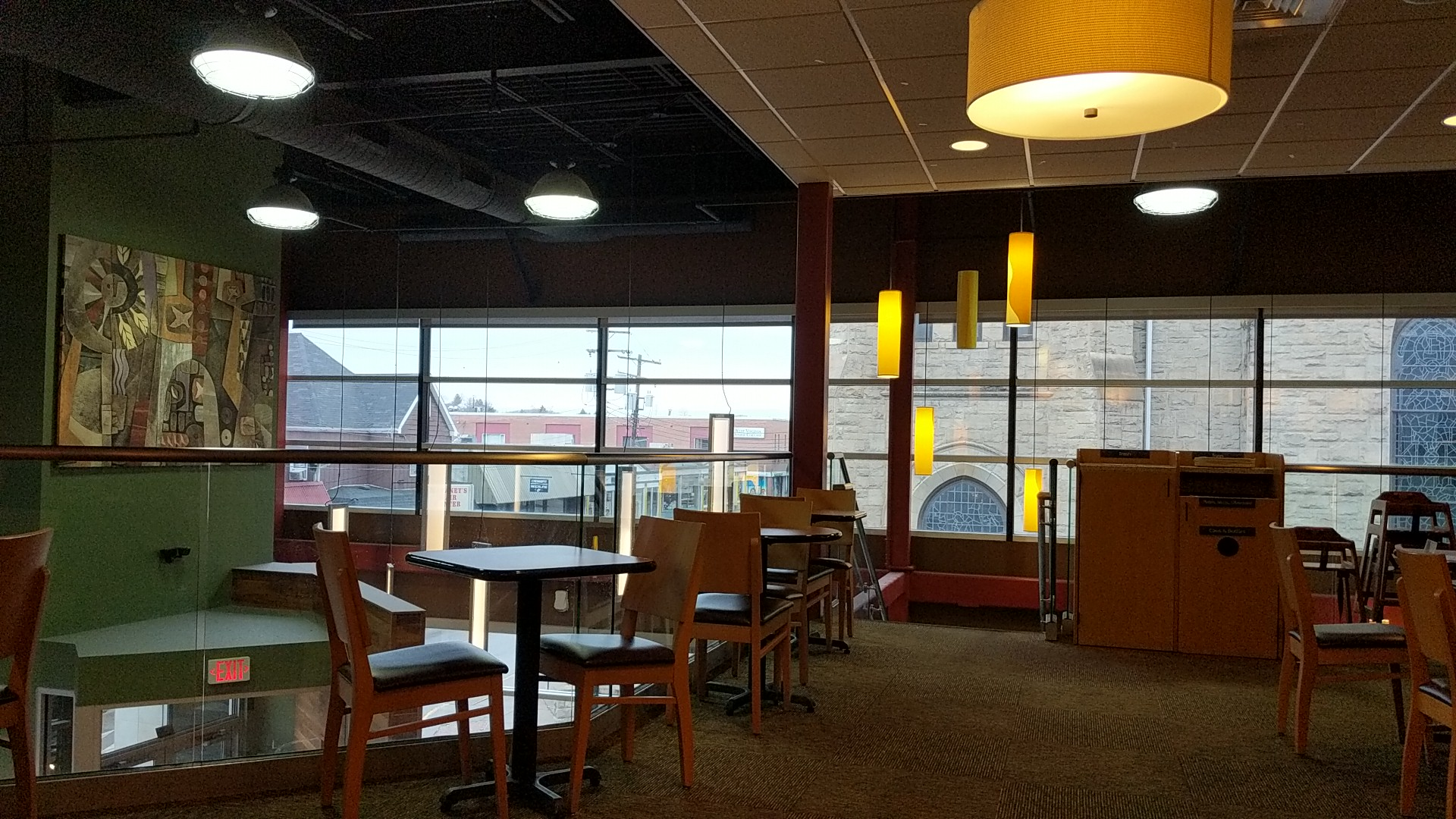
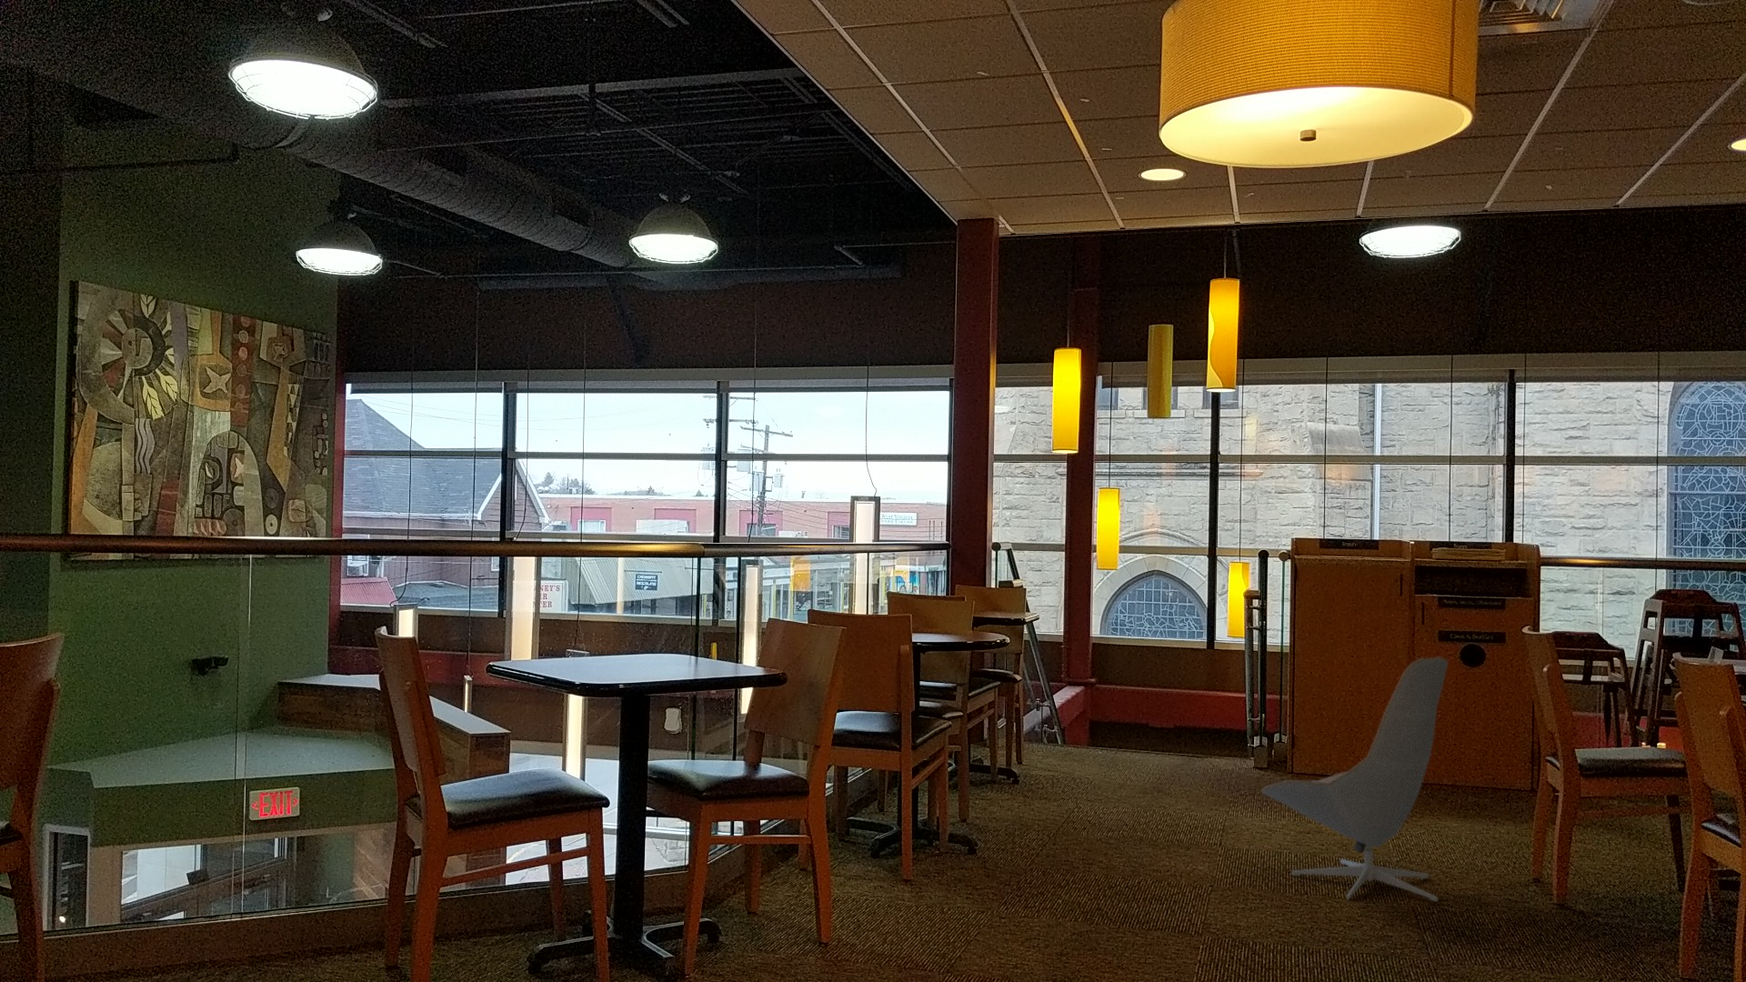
+ chair (1355, 766)
